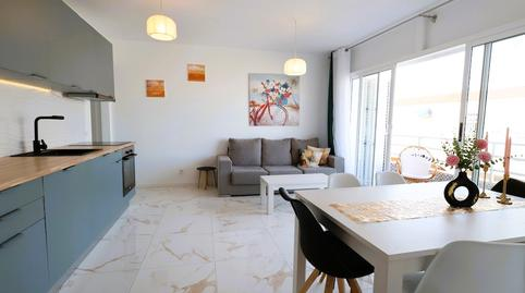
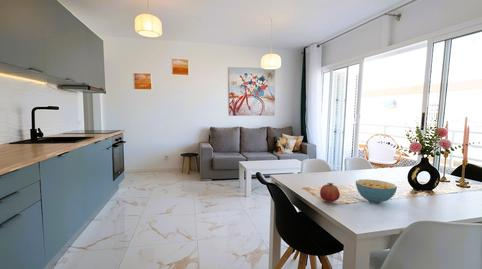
+ fruit (329, 192)
+ cereal bowl (375, 192)
